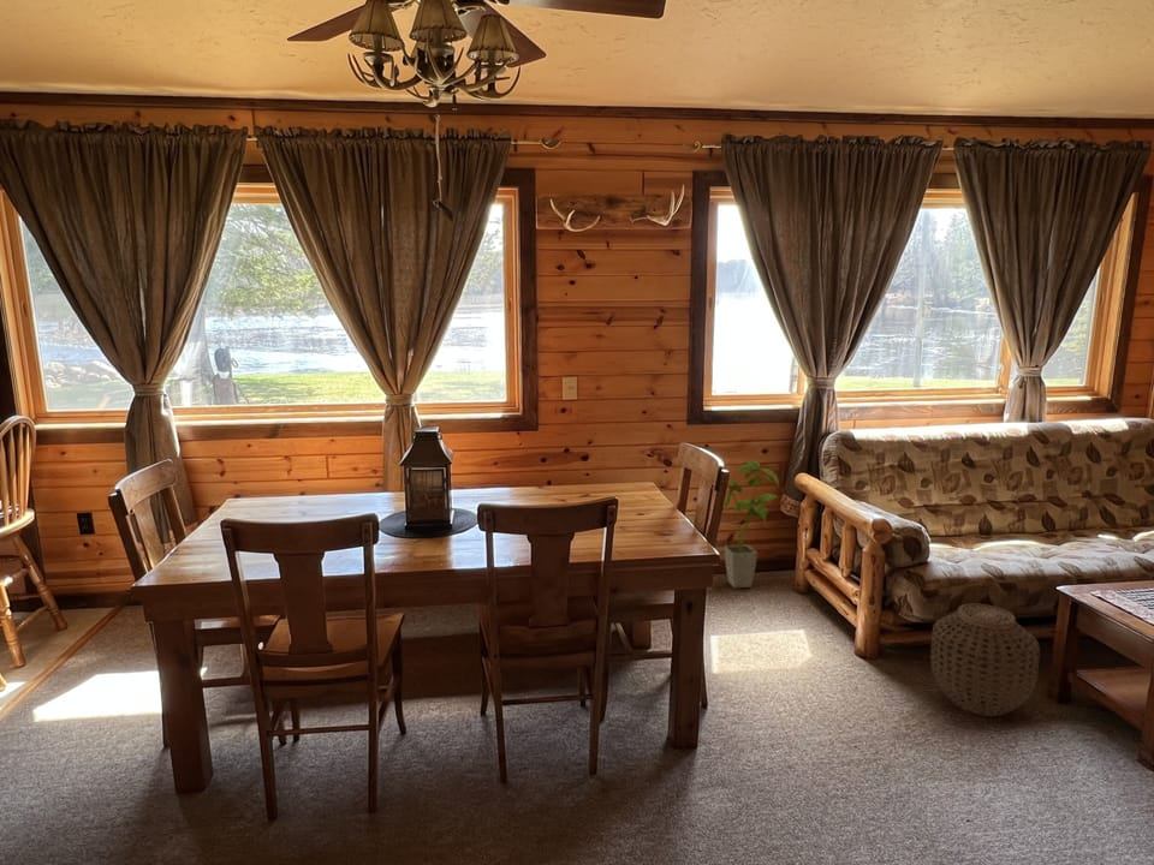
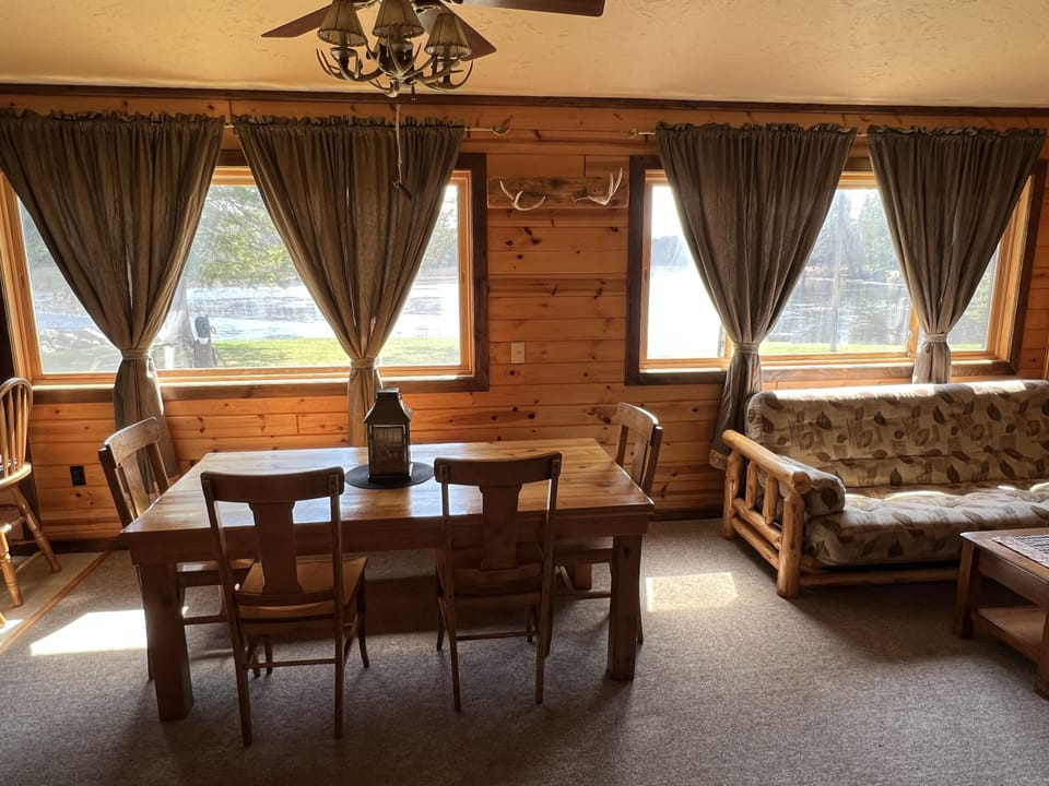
- woven basket (982, 657)
- house plant (748, 523)
